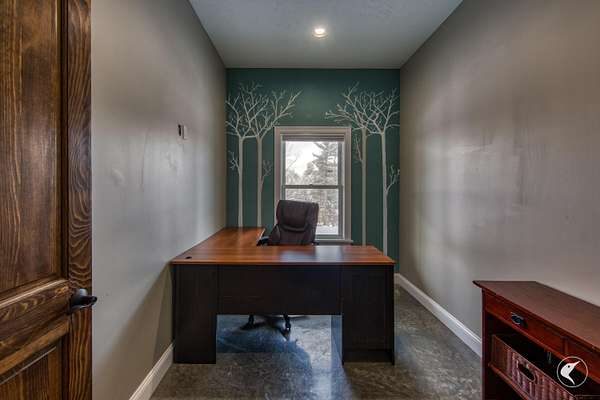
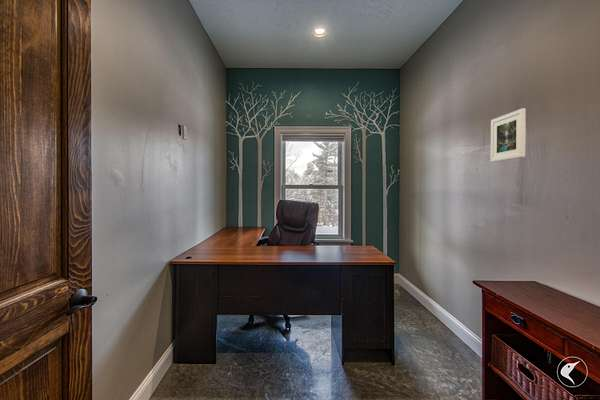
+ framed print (506, 137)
